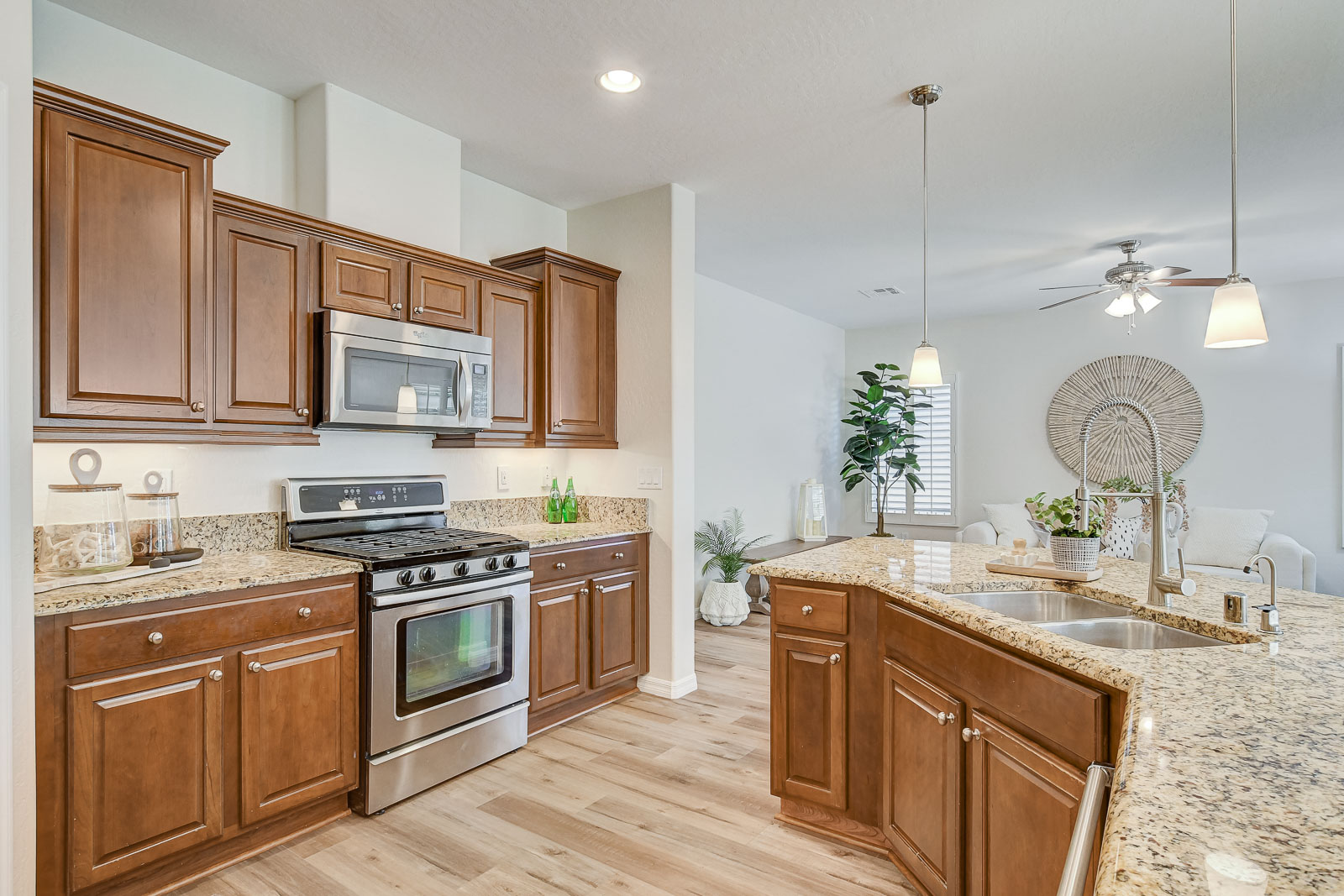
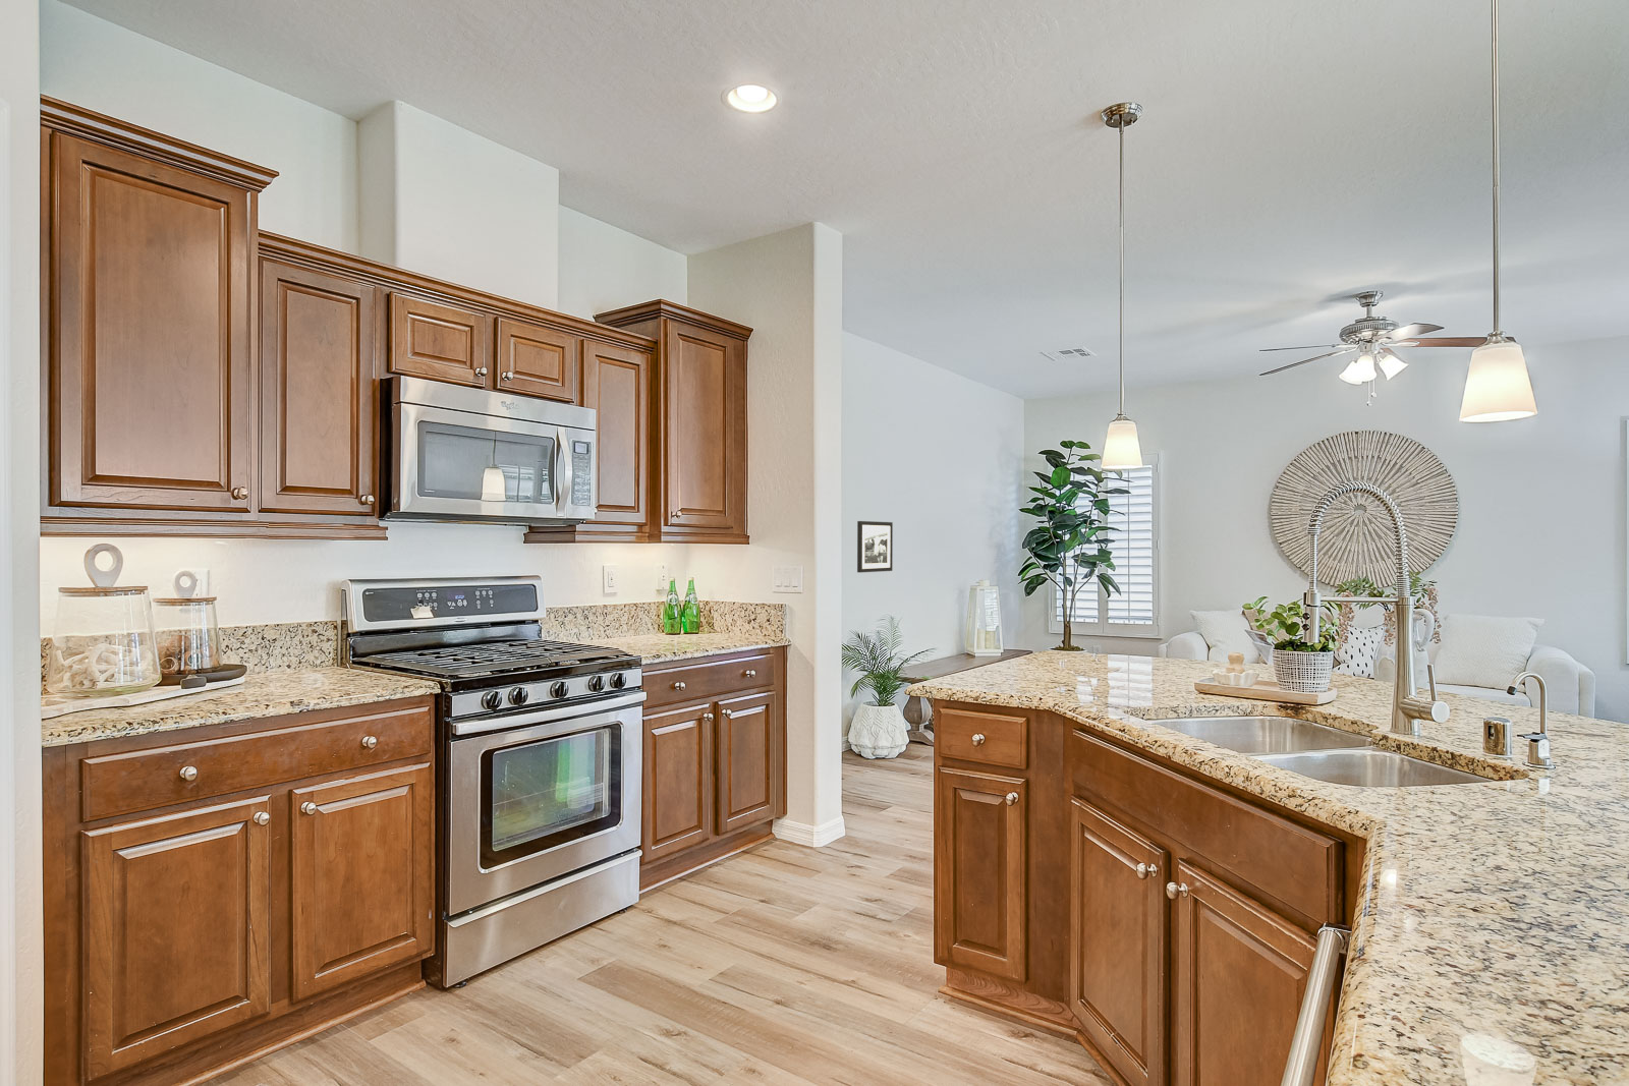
+ picture frame (875, 547)
